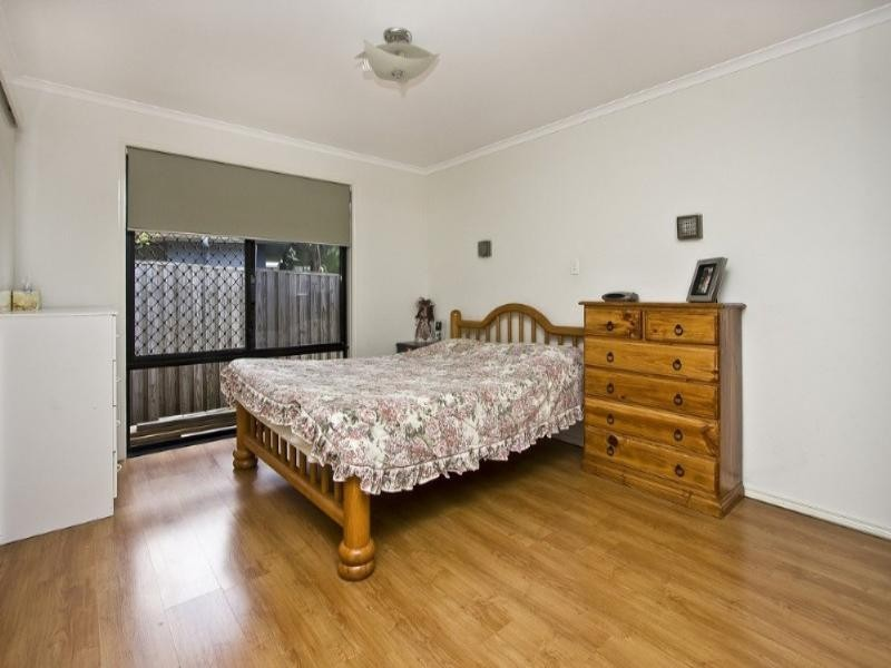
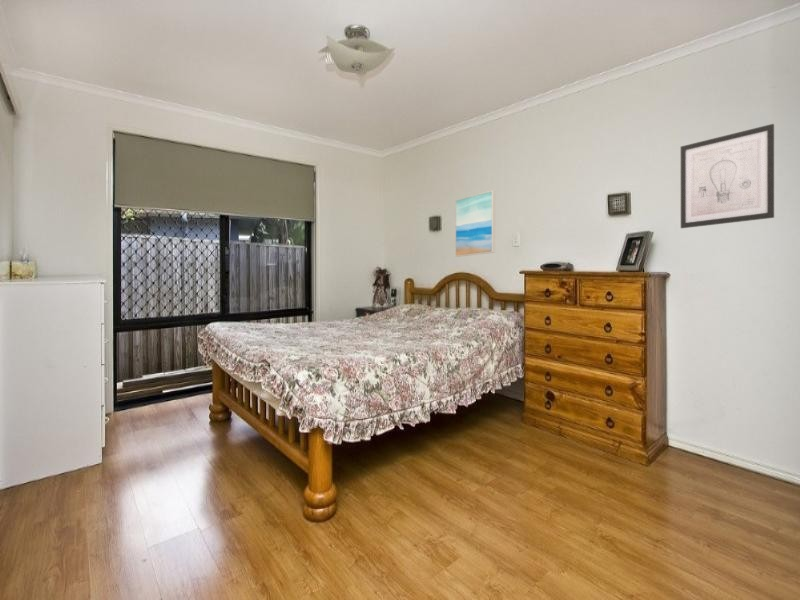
+ wall art (724, 179)
+ wall art (474, 225)
